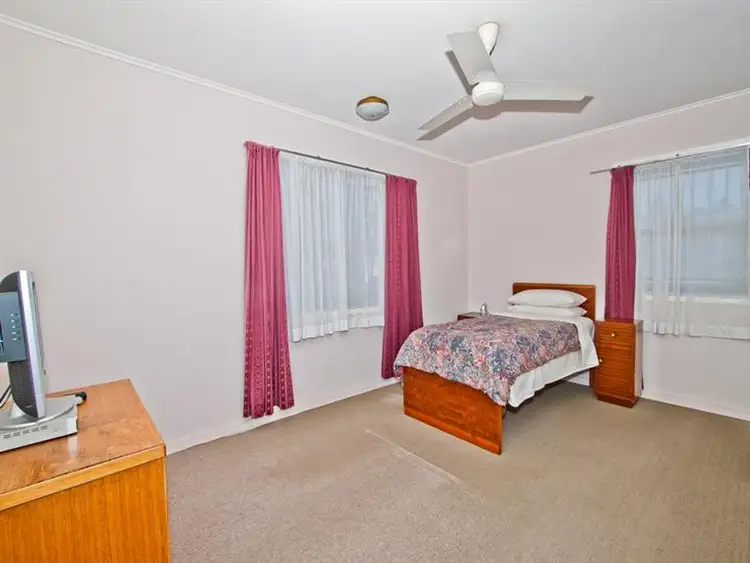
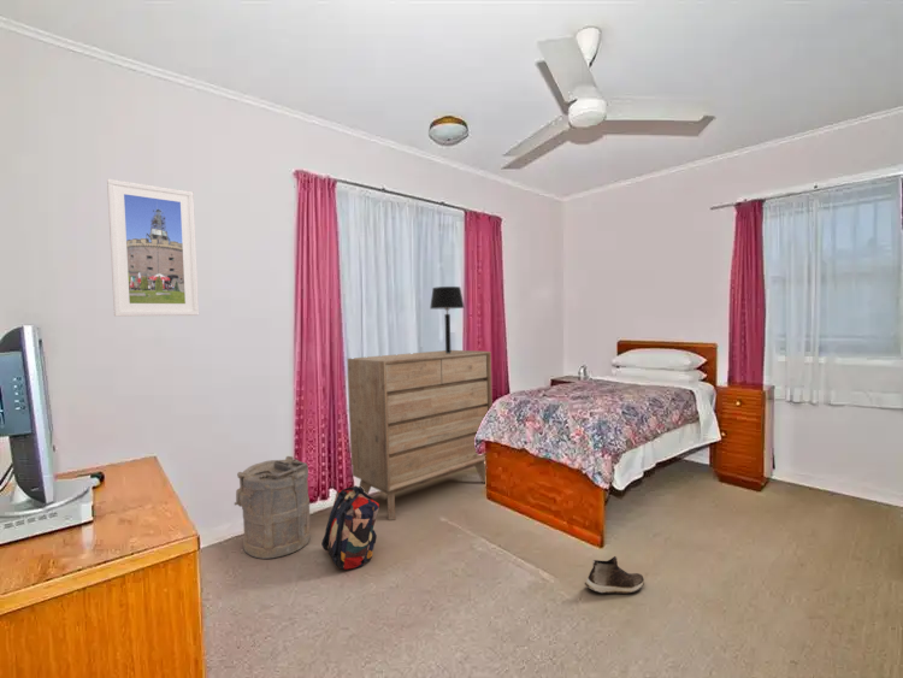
+ laundry hamper (272, 502)
+ dresser (424, 423)
+ shoe (615, 573)
+ backpack (349, 523)
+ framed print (155, 250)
+ table lamp (447, 320)
